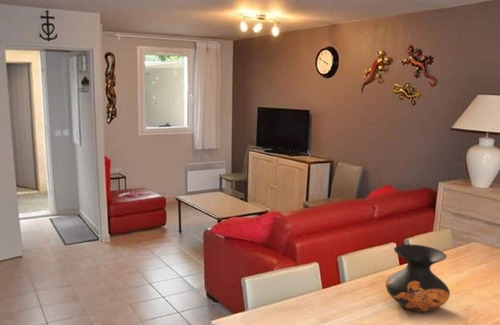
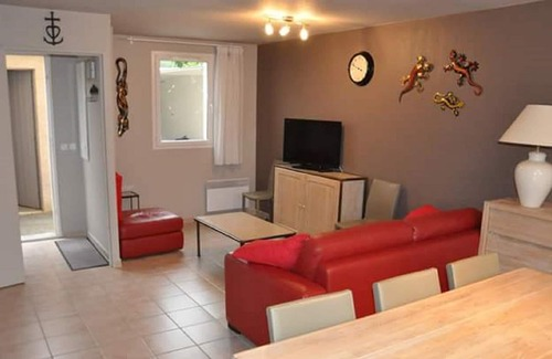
- vase (417, 278)
